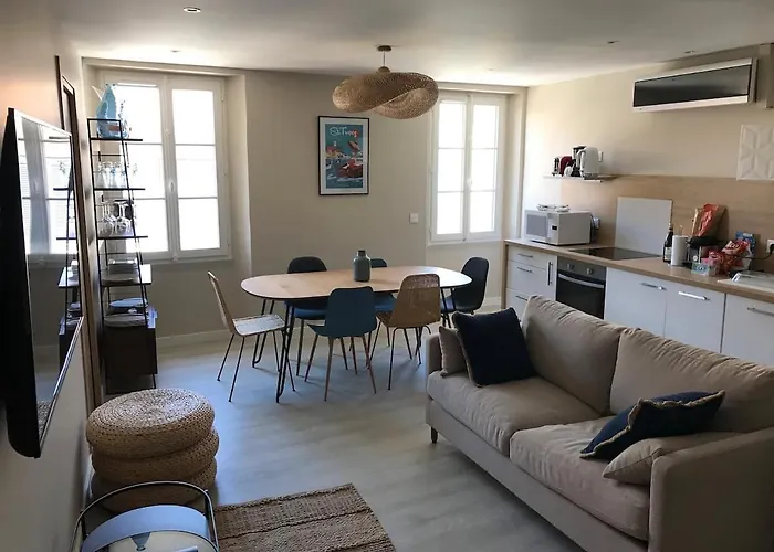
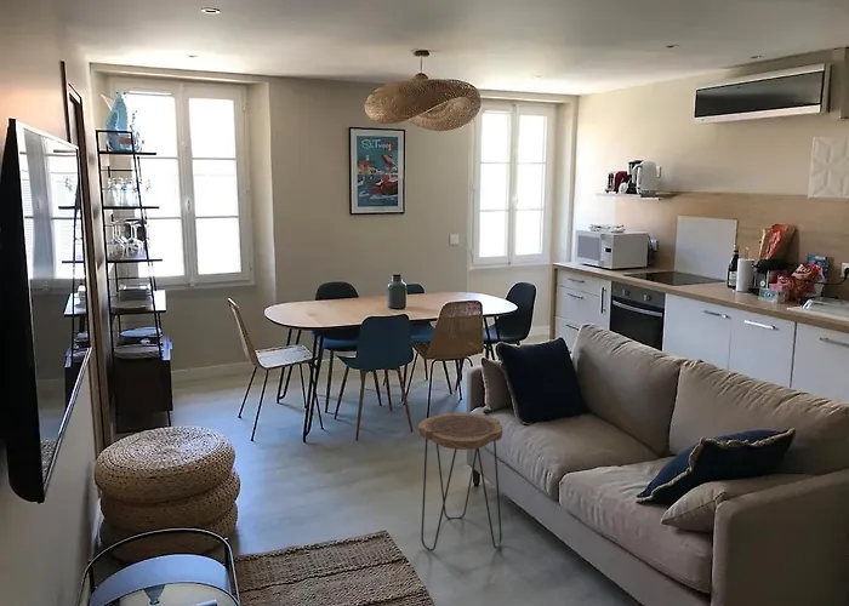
+ side table (468, 486)
